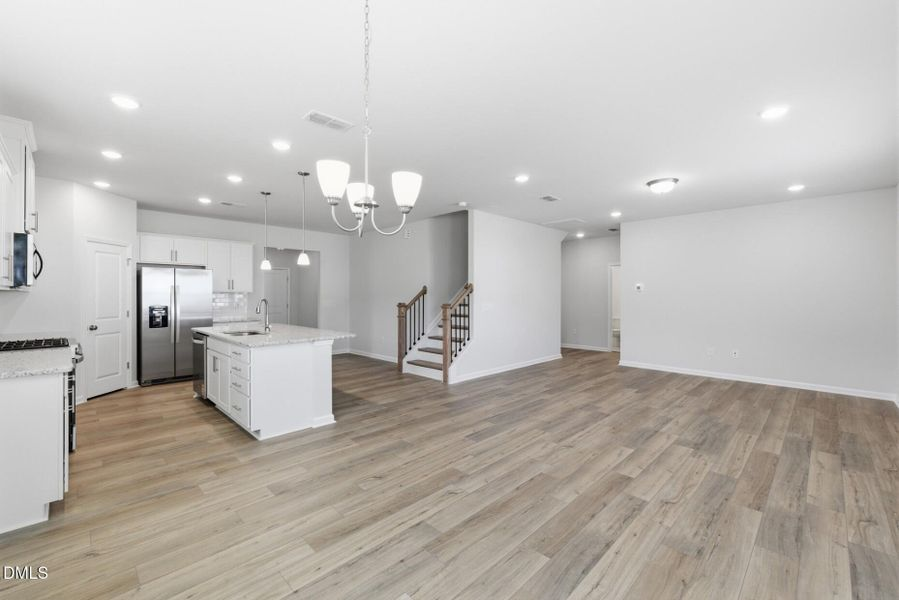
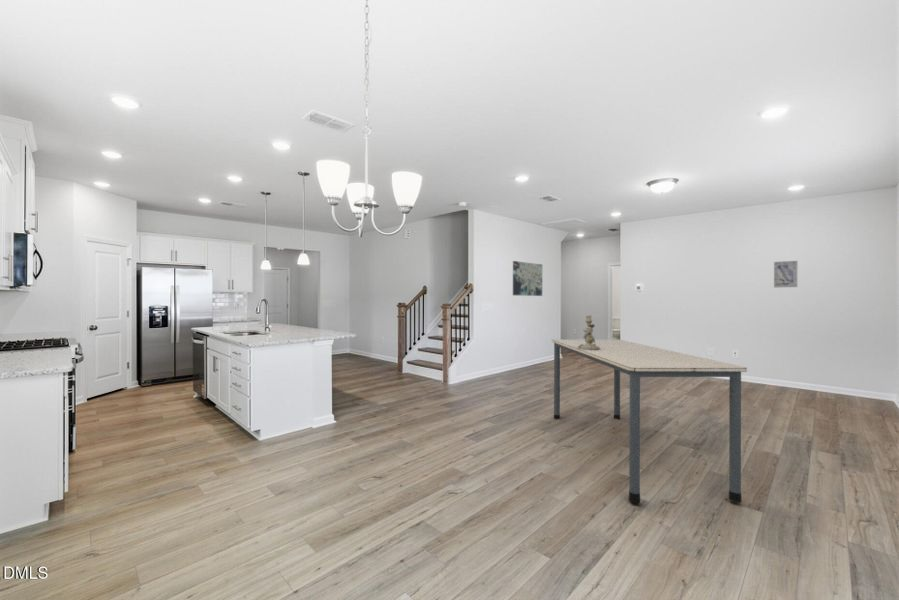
+ dining table (619, 399)
+ wall art (528, 279)
+ candlestick (588, 331)
+ wall art (785, 274)
